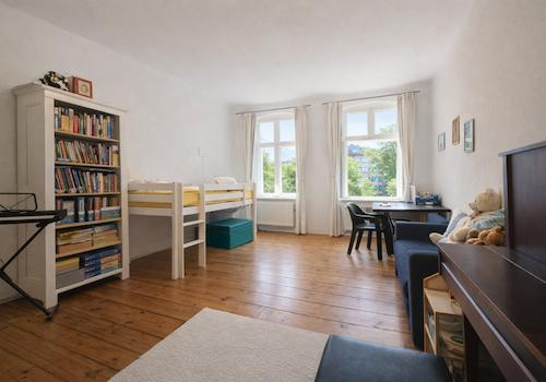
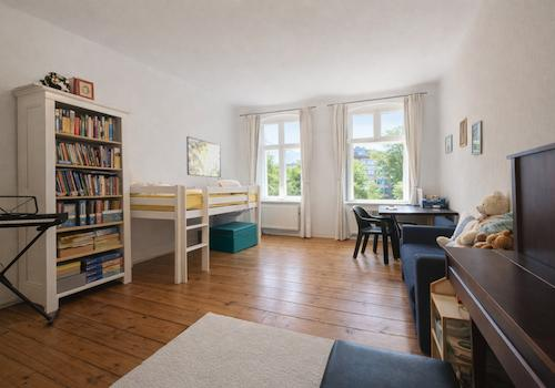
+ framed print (204, 159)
